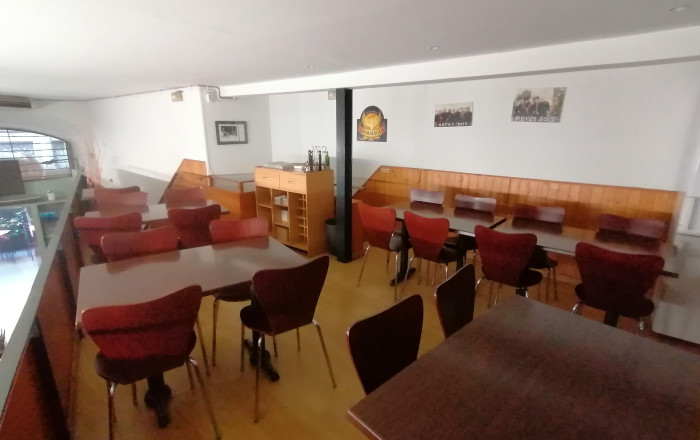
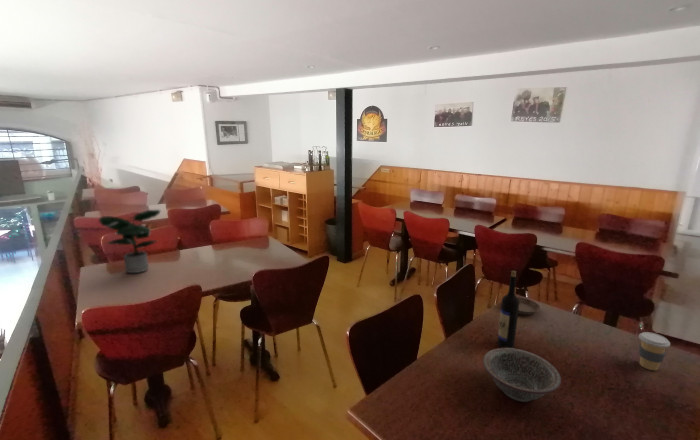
+ decorative bowl (518, 379)
+ saucer (521, 306)
+ coffee cup (651, 351)
+ potted plant (135, 242)
+ wine bottle (509, 309)
